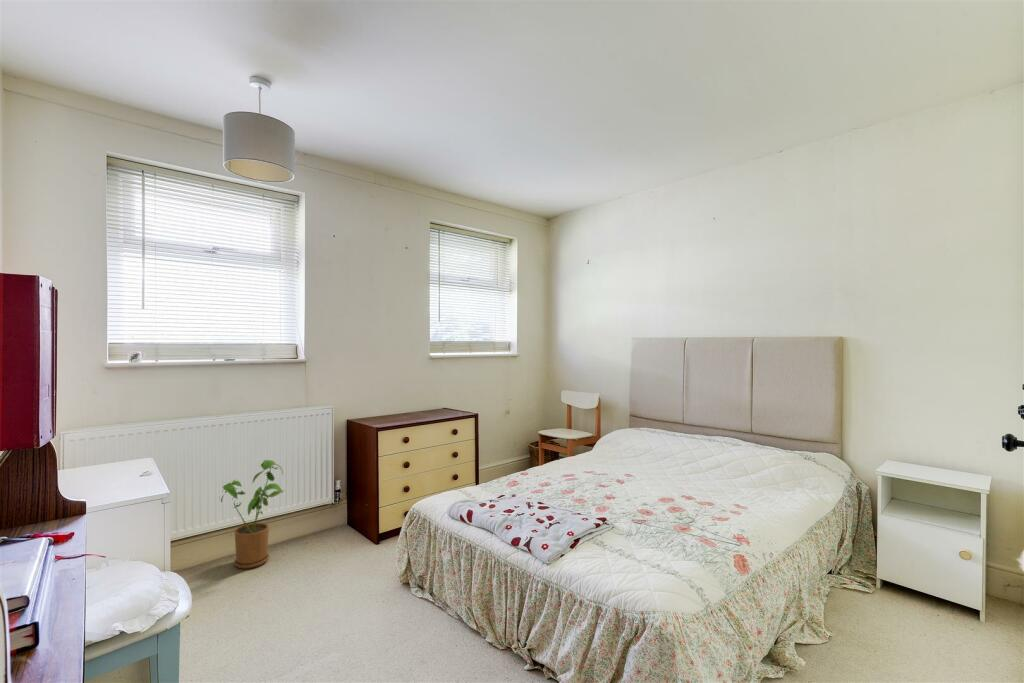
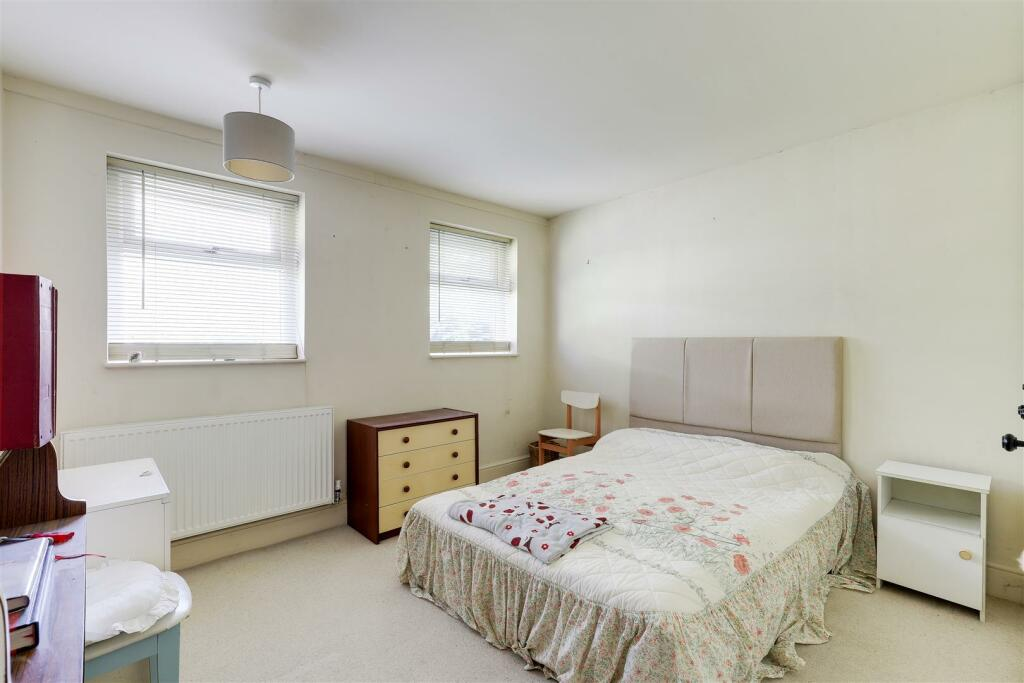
- house plant (256, 512)
